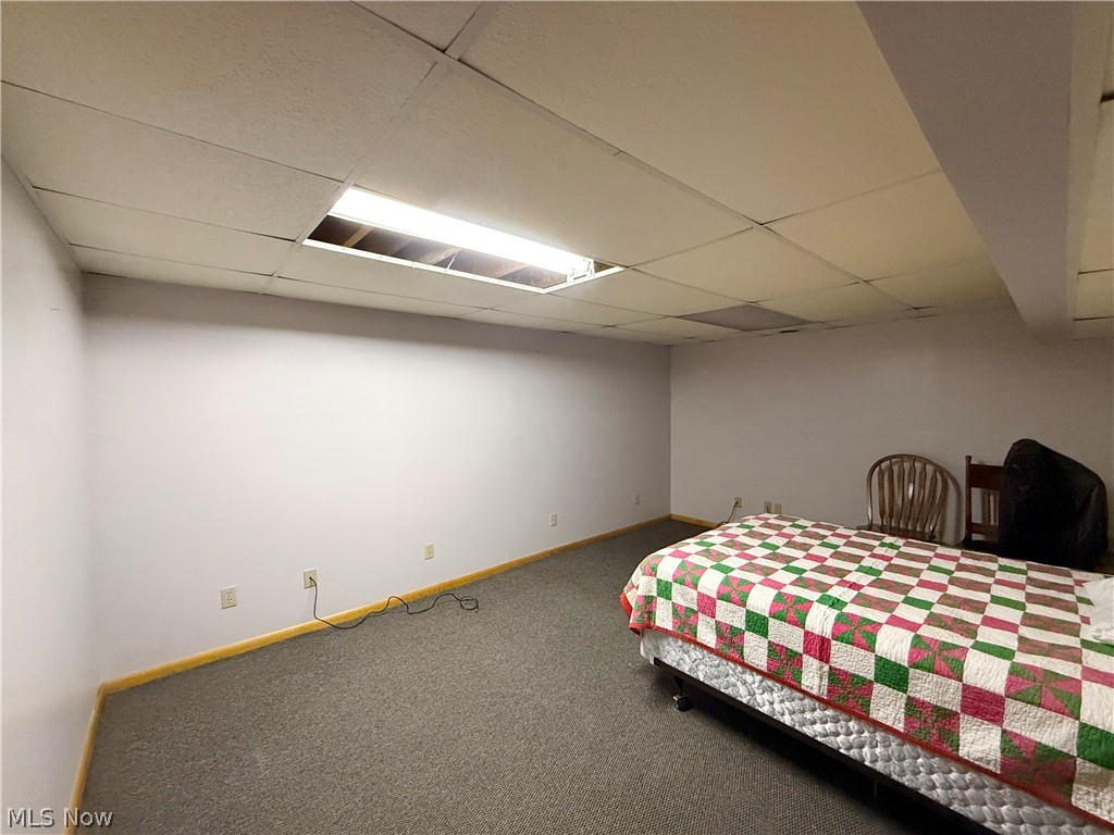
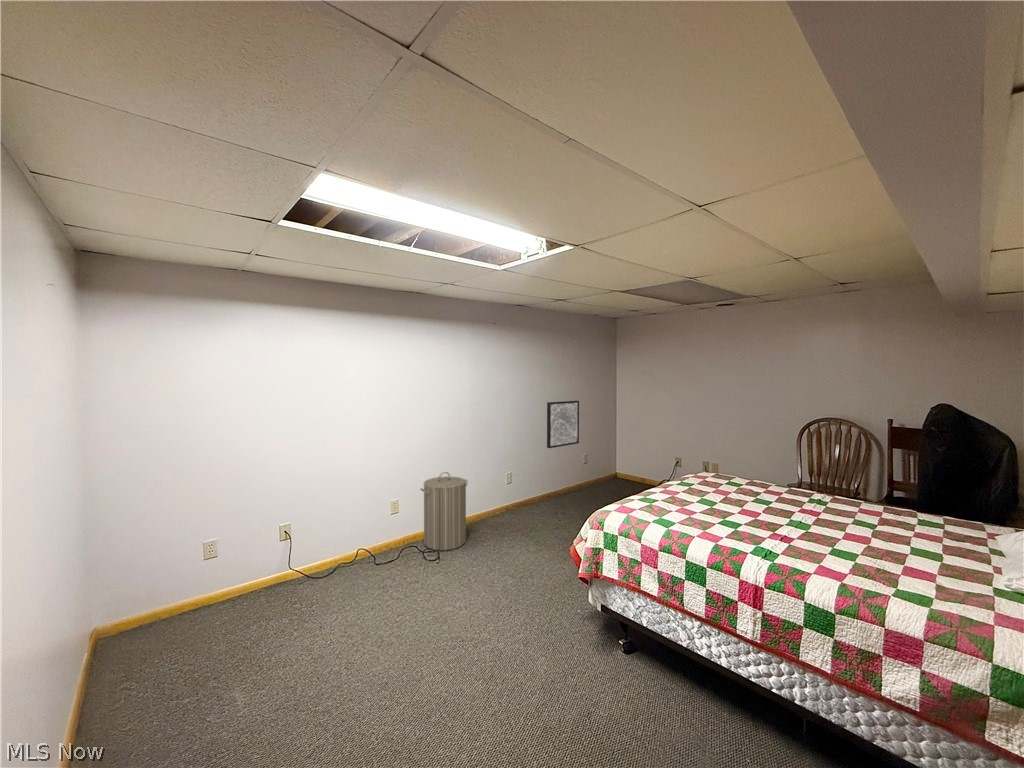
+ laundry hamper (445, 506)
+ wall art (563, 423)
